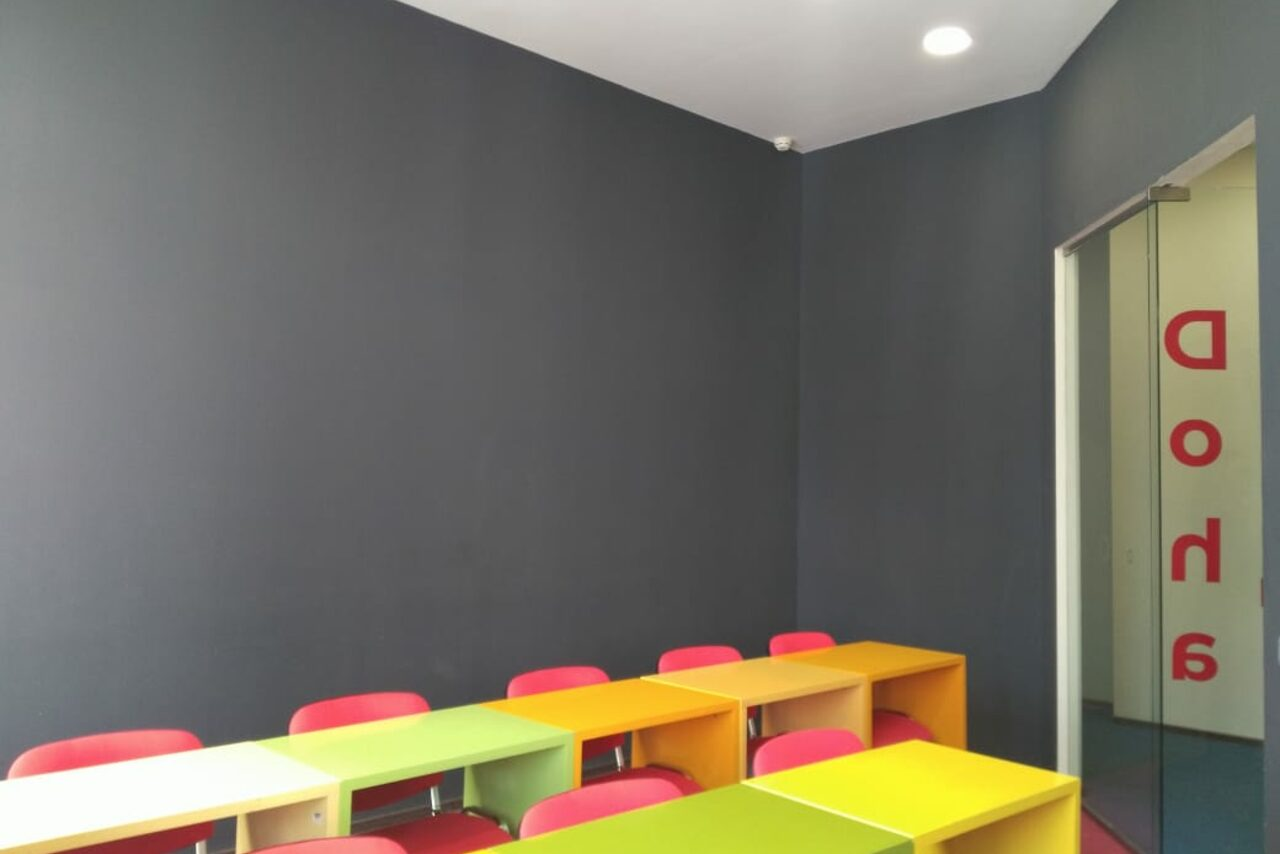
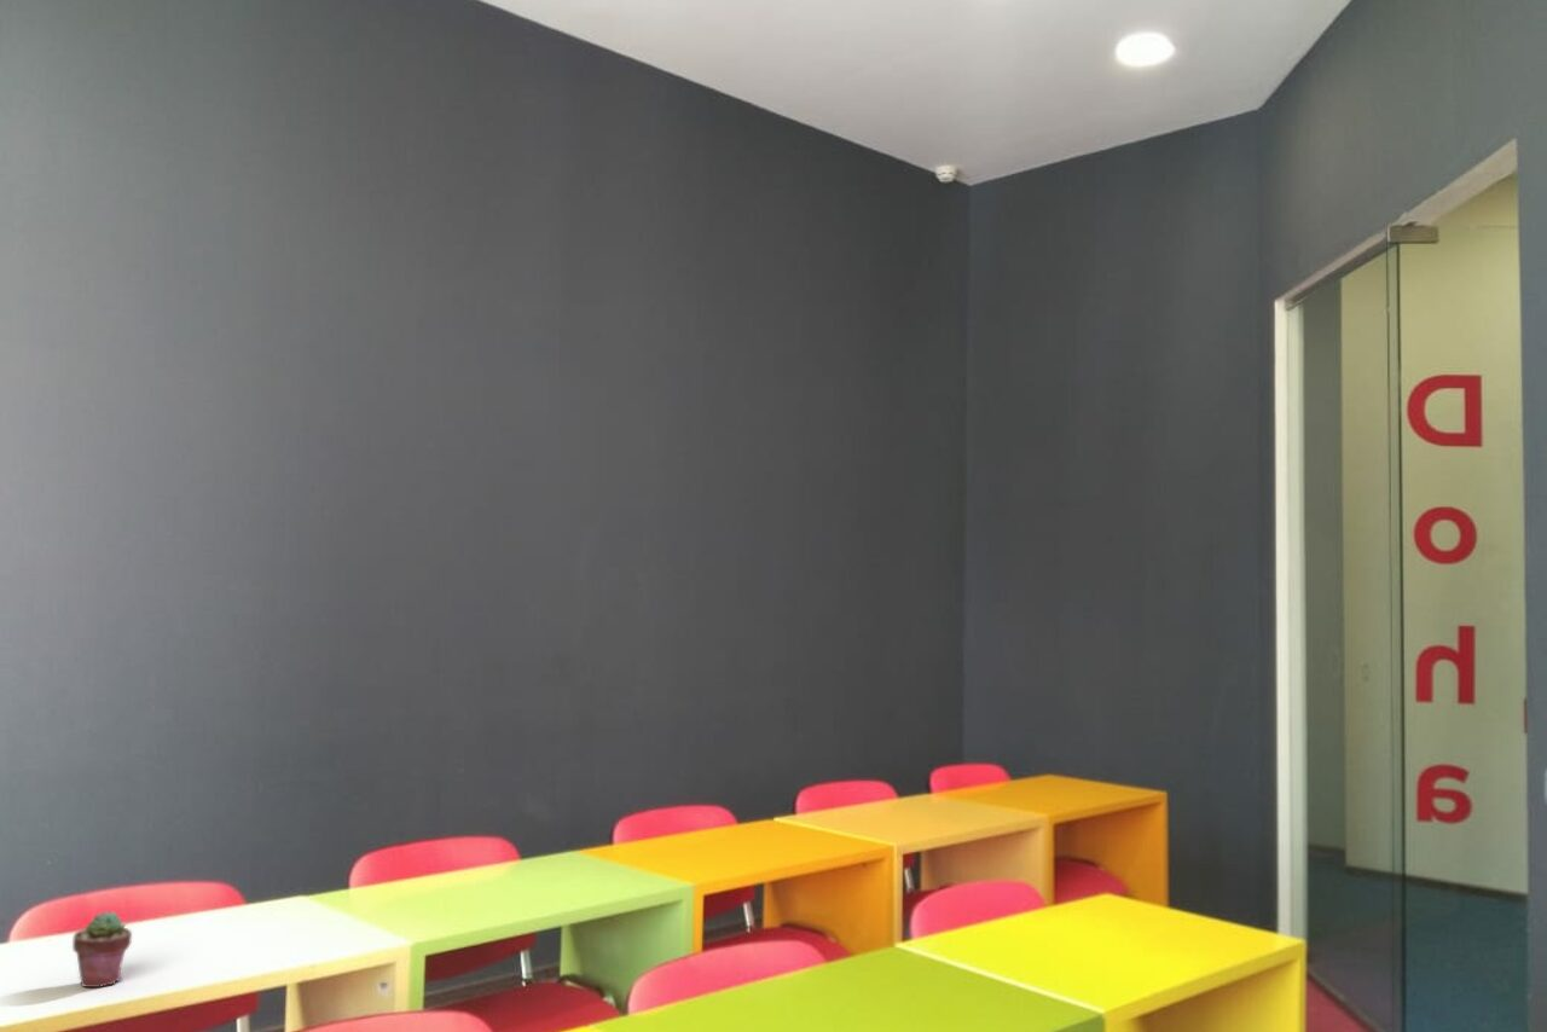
+ potted succulent (102, 946)
